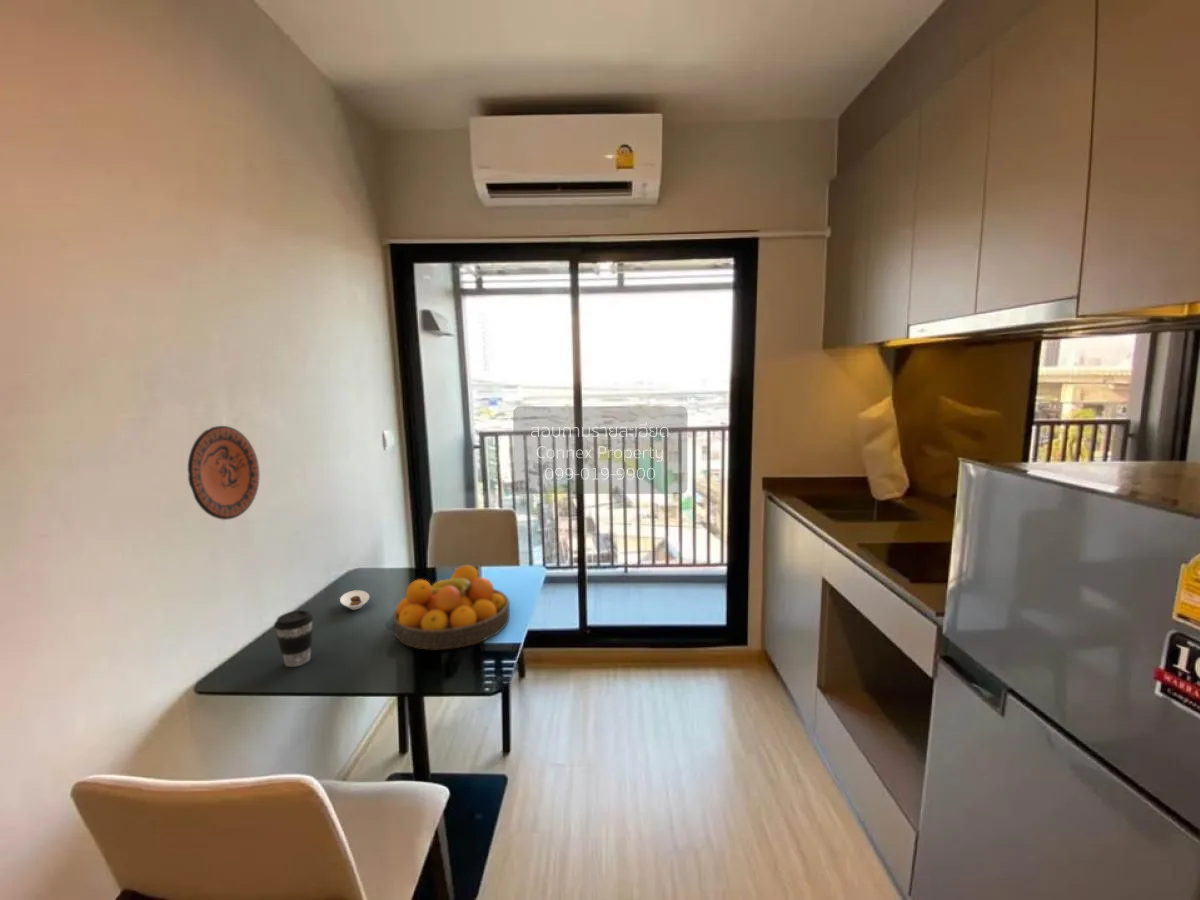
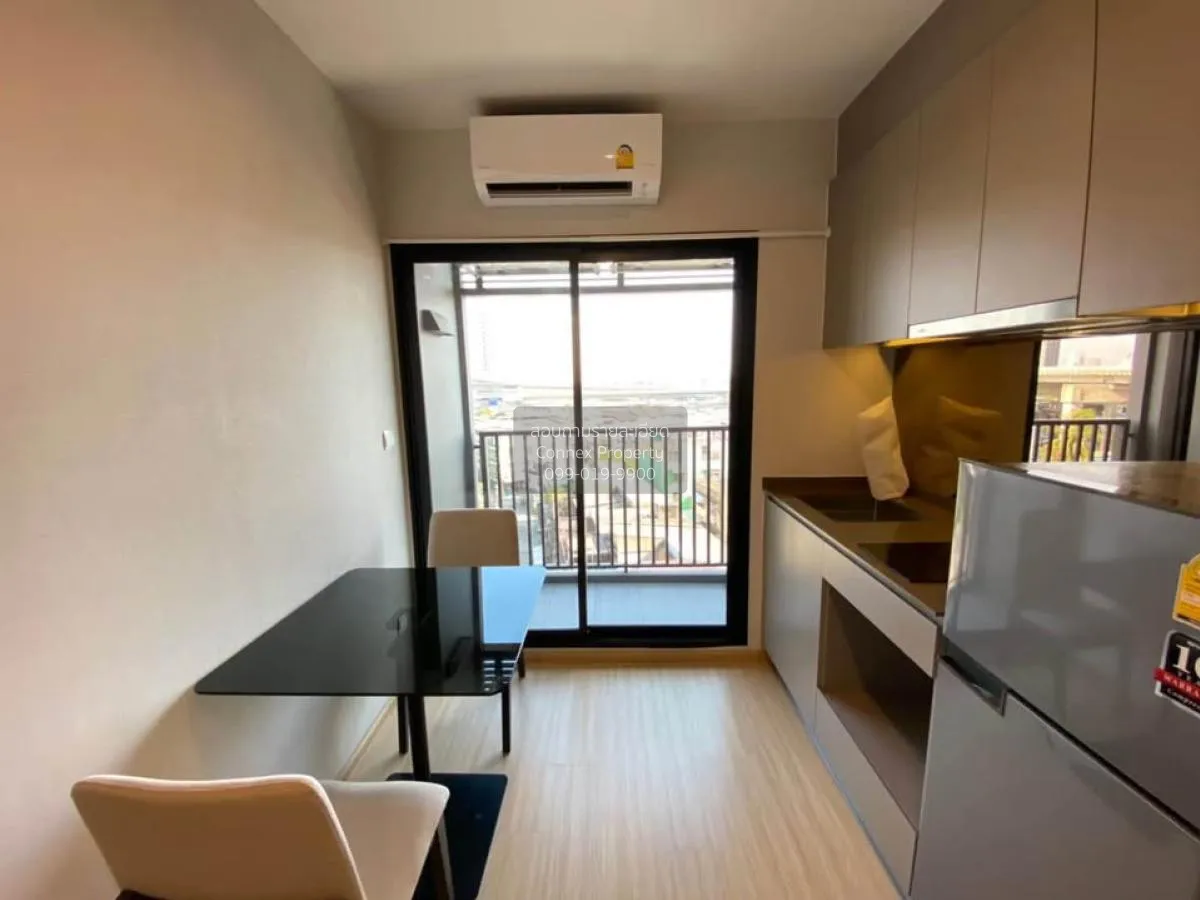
- coffee cup (295, 638)
- saucer (355, 601)
- decorative plate (224, 472)
- fruit bowl (452, 599)
